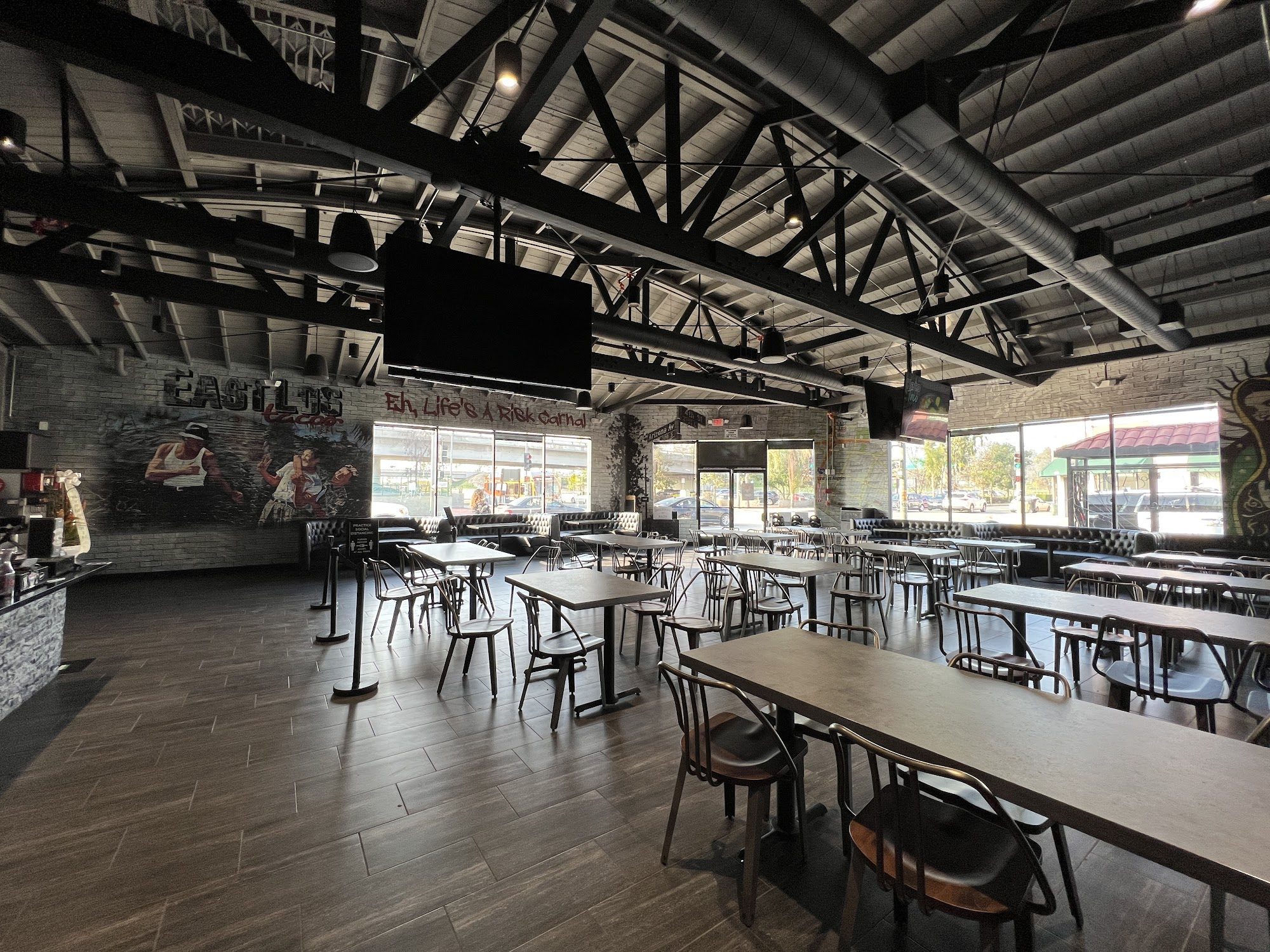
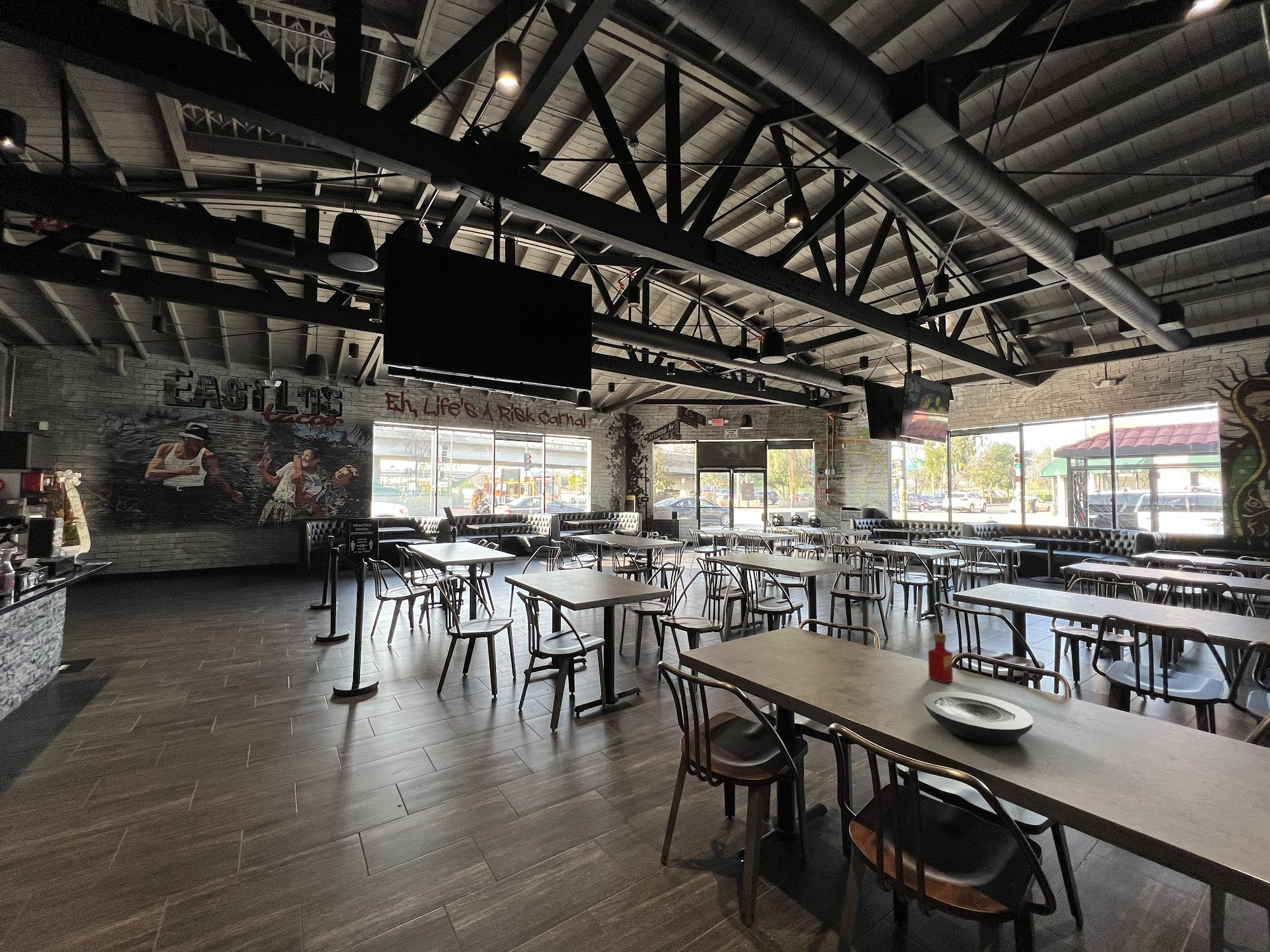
+ plate (976, 718)
+ tabasco sauce (940, 656)
